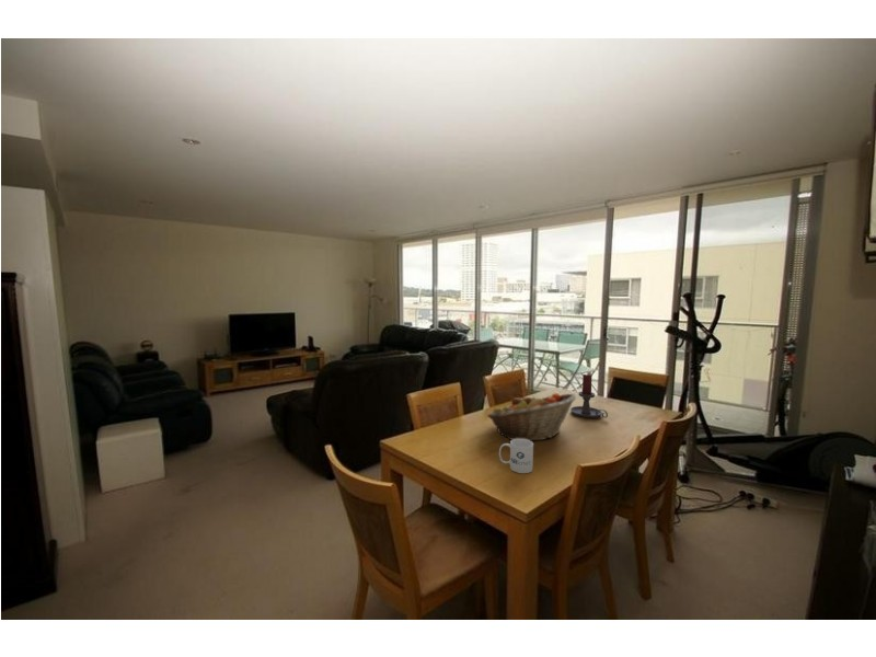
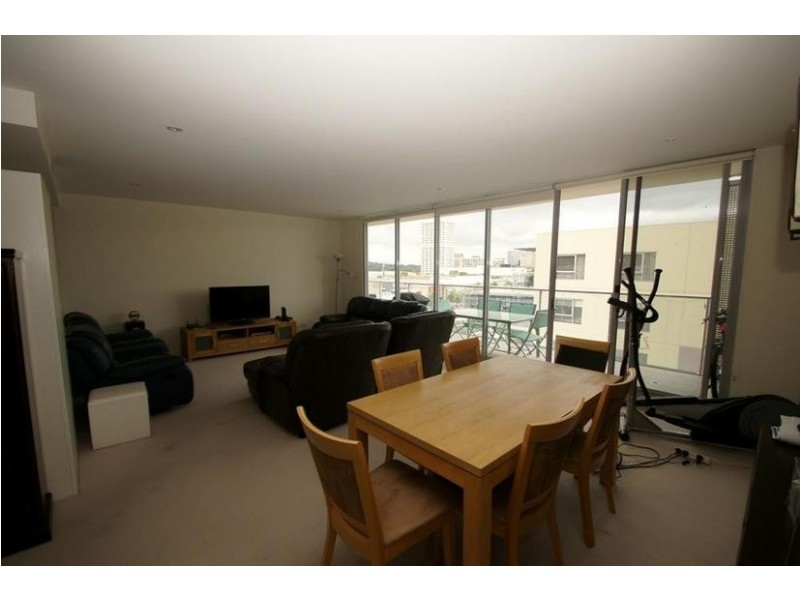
- fruit basket (532, 412)
- candle holder (590, 394)
- mug (517, 454)
